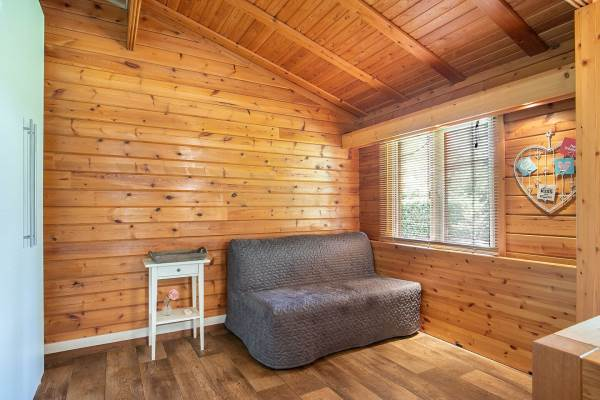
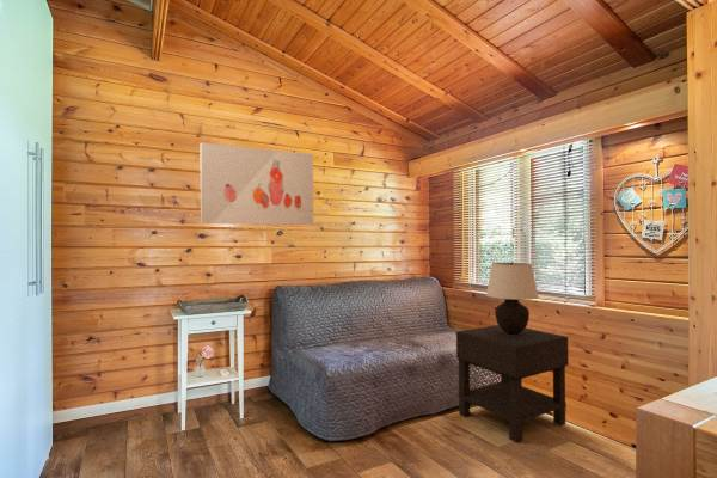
+ table lamp (511, 298)
+ nightstand (510, 375)
+ wall art (259, 186)
